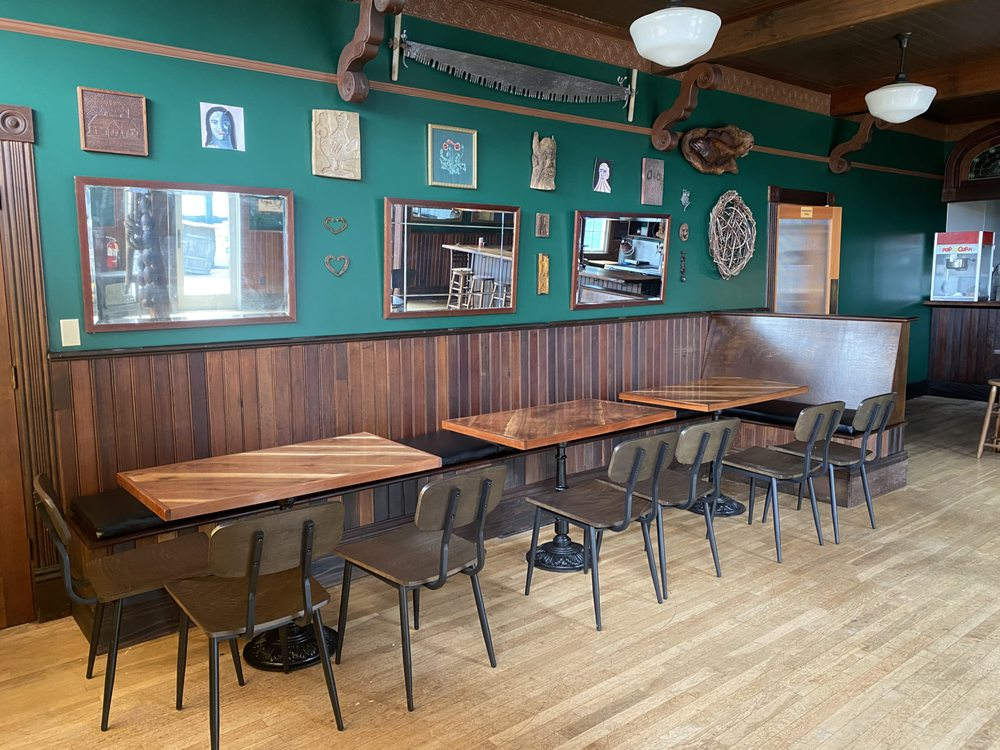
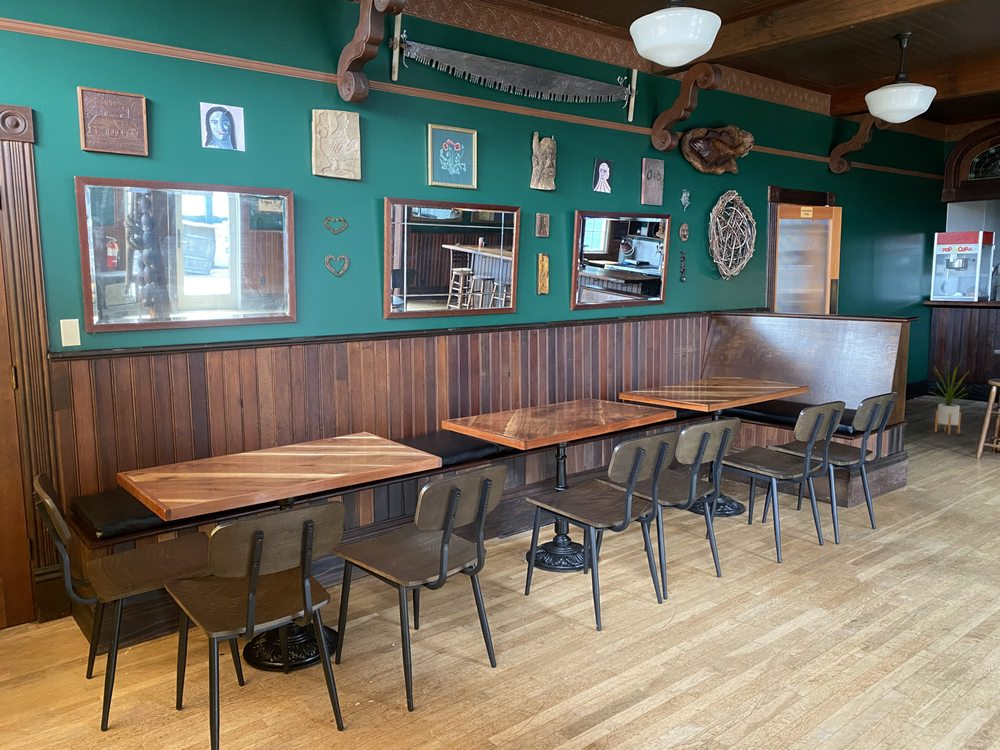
+ house plant (949, 396)
